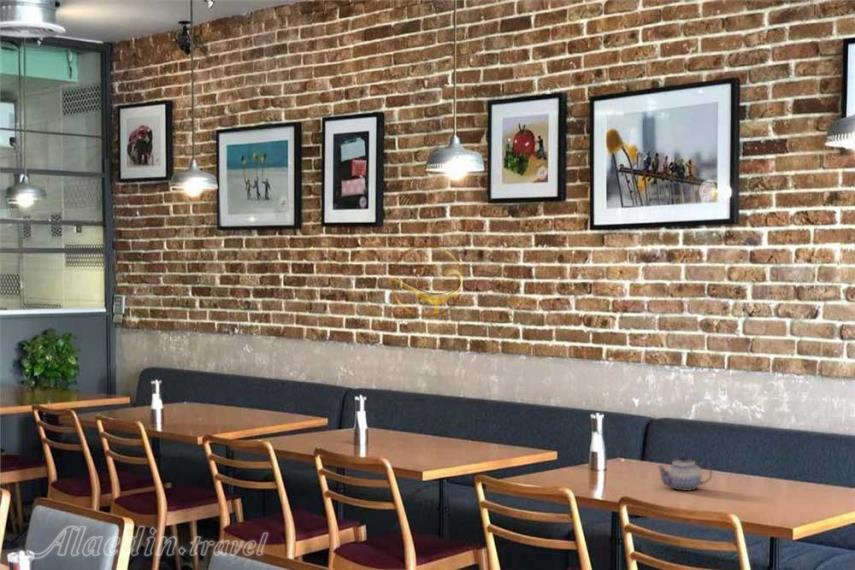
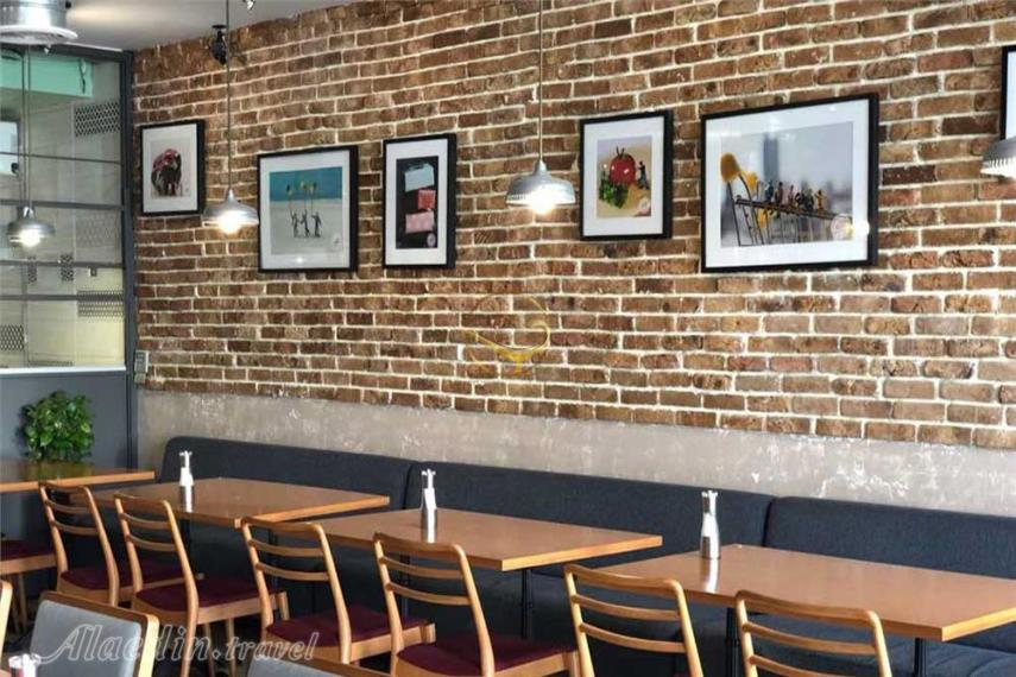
- teapot (684, 471)
